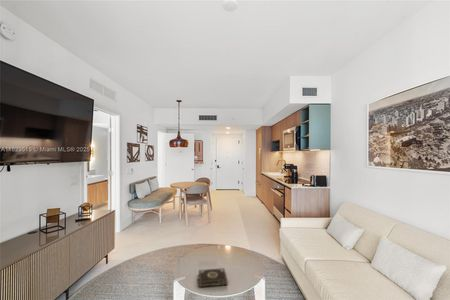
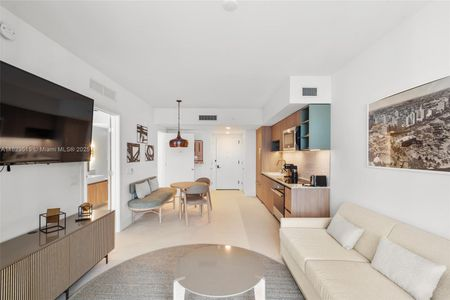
- book (212, 277)
